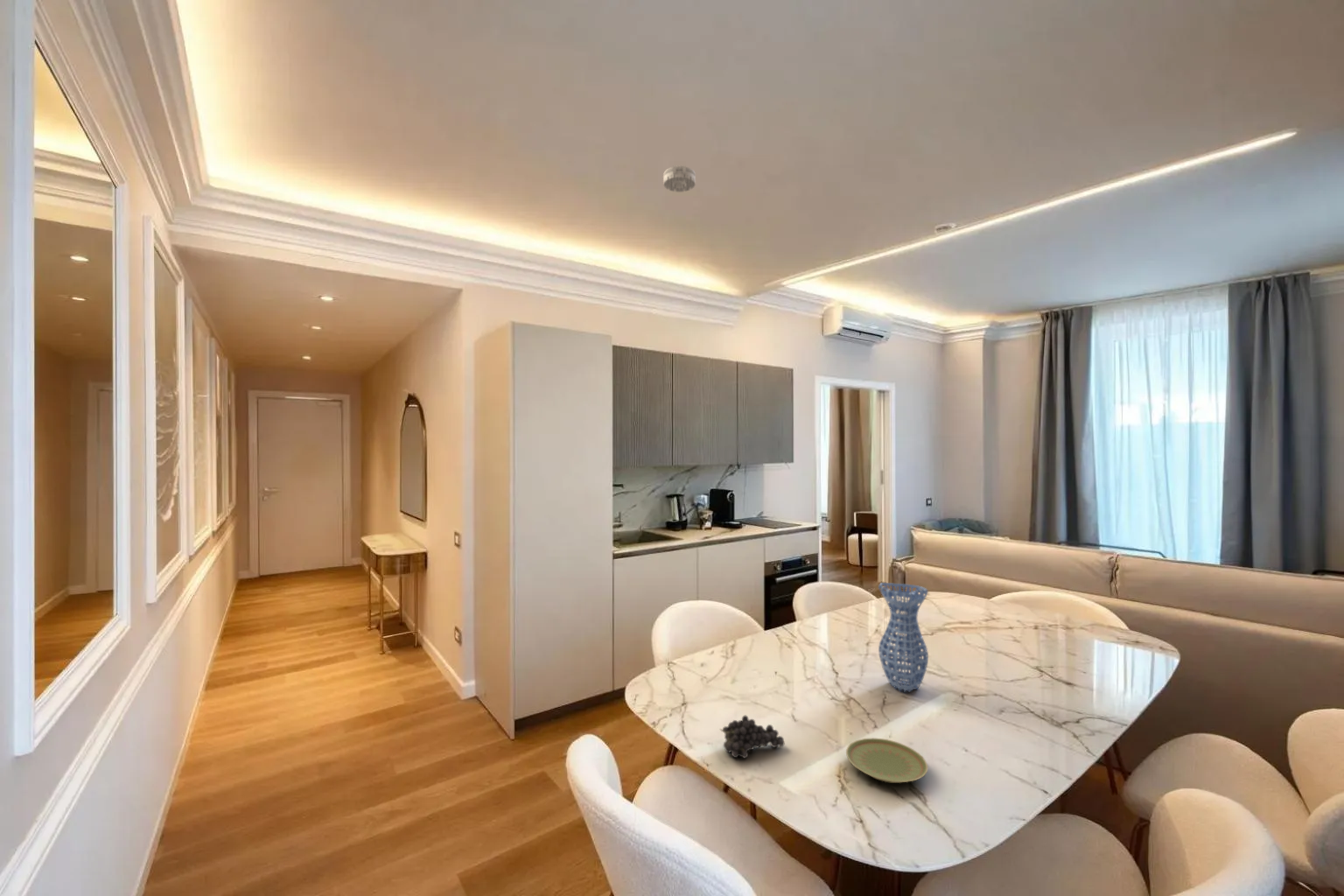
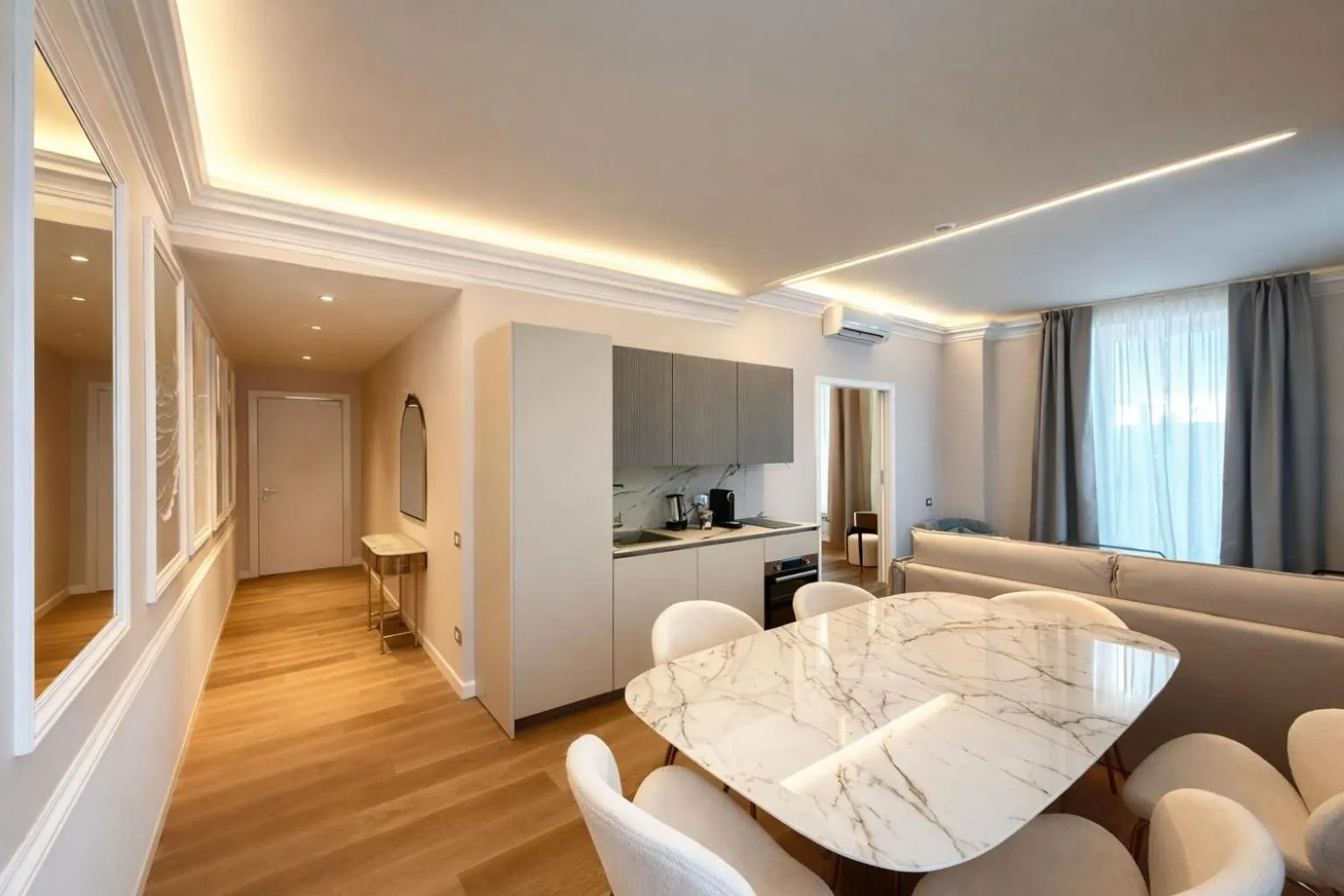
- vase (905, 638)
- smoke detector (679, 178)
- fruit (751, 732)
- plate (886, 763)
